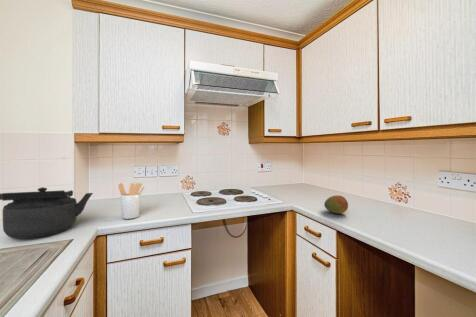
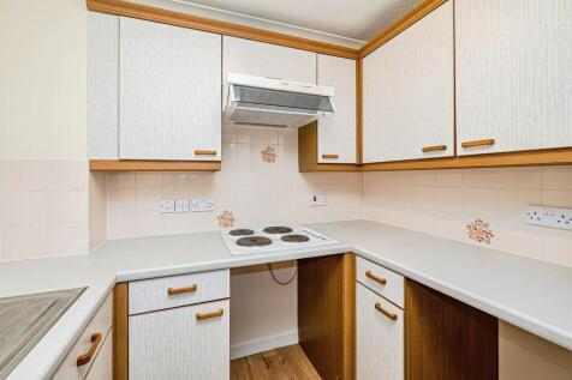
- fruit (335, 204)
- utensil holder (132, 199)
- kettle (44, 209)
